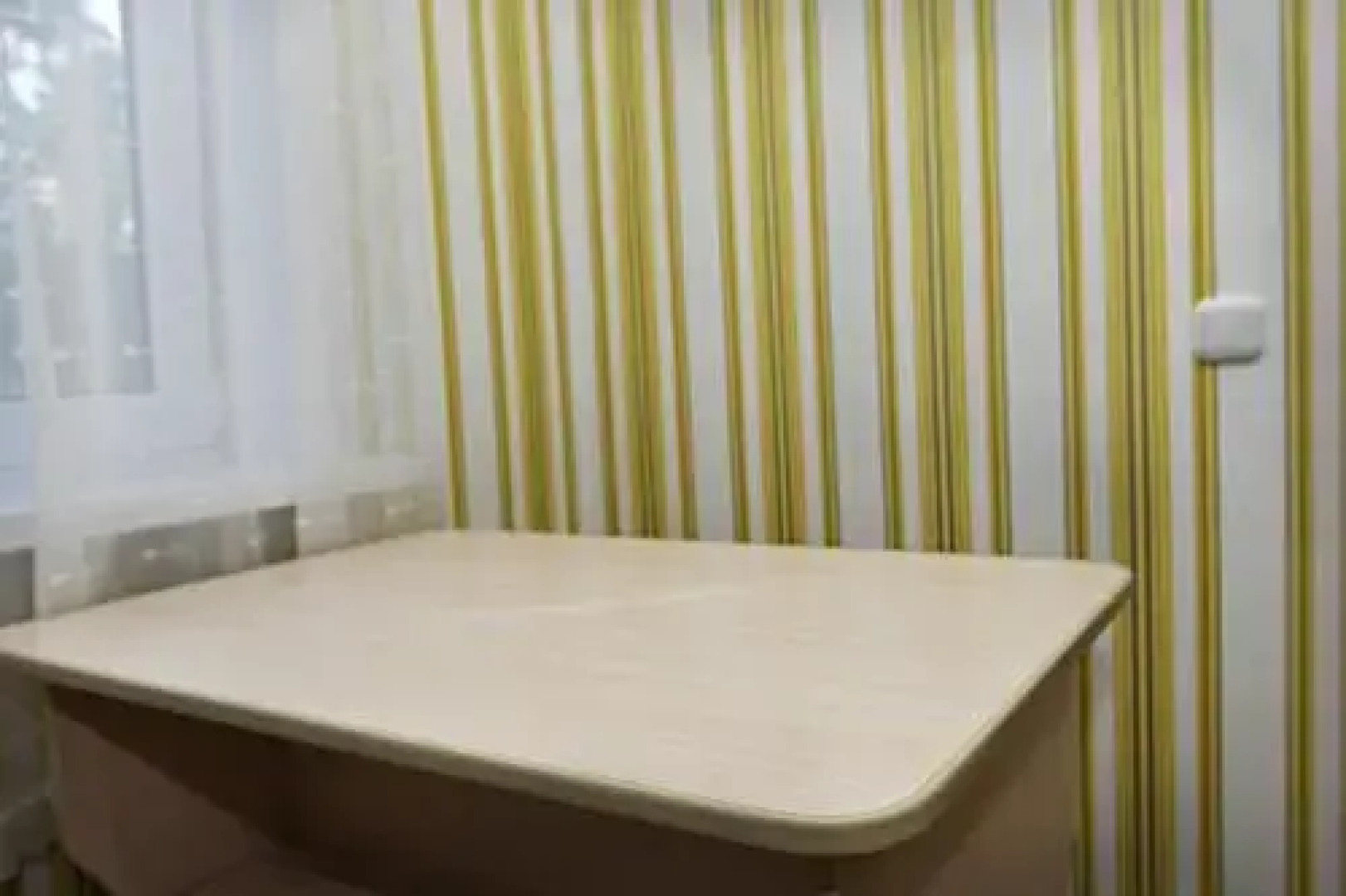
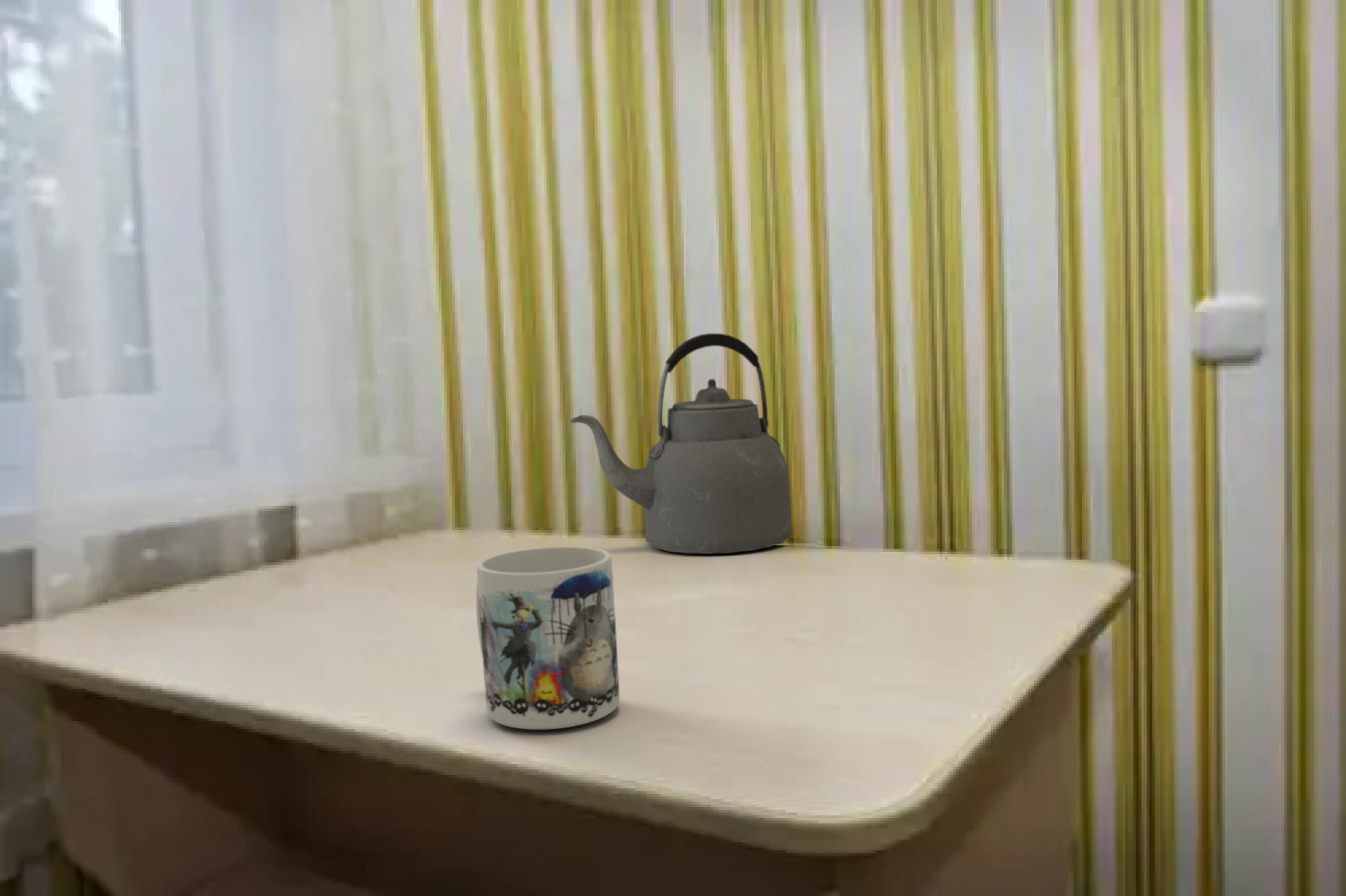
+ mug (534, 631)
+ kettle (680, 441)
